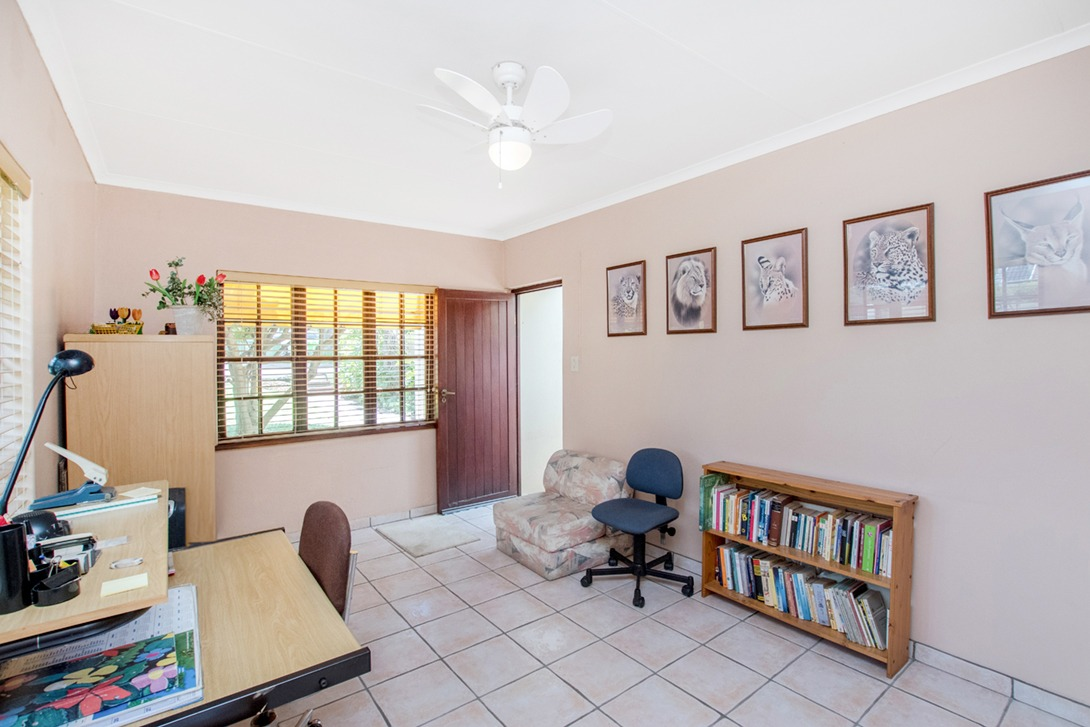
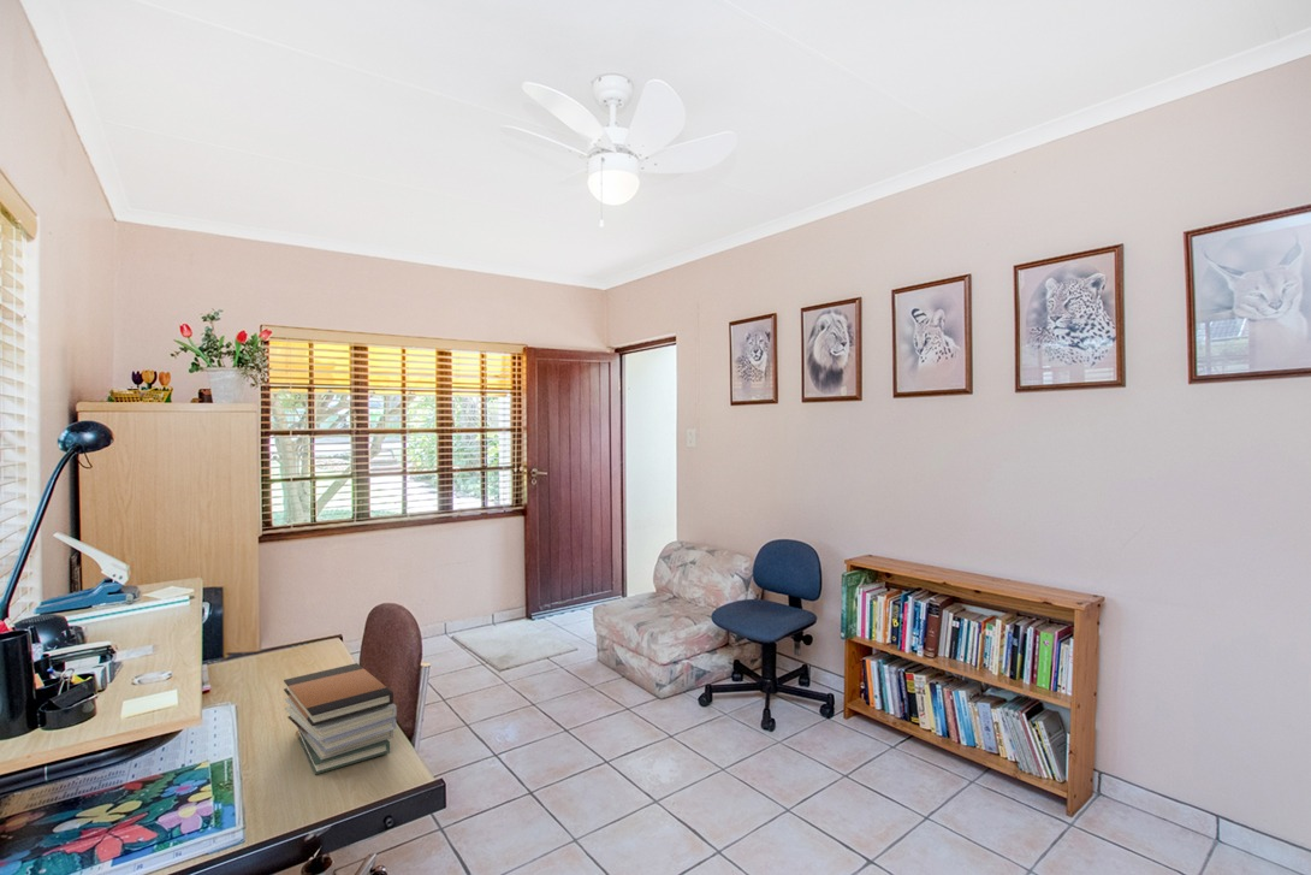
+ book stack (339, 714)
